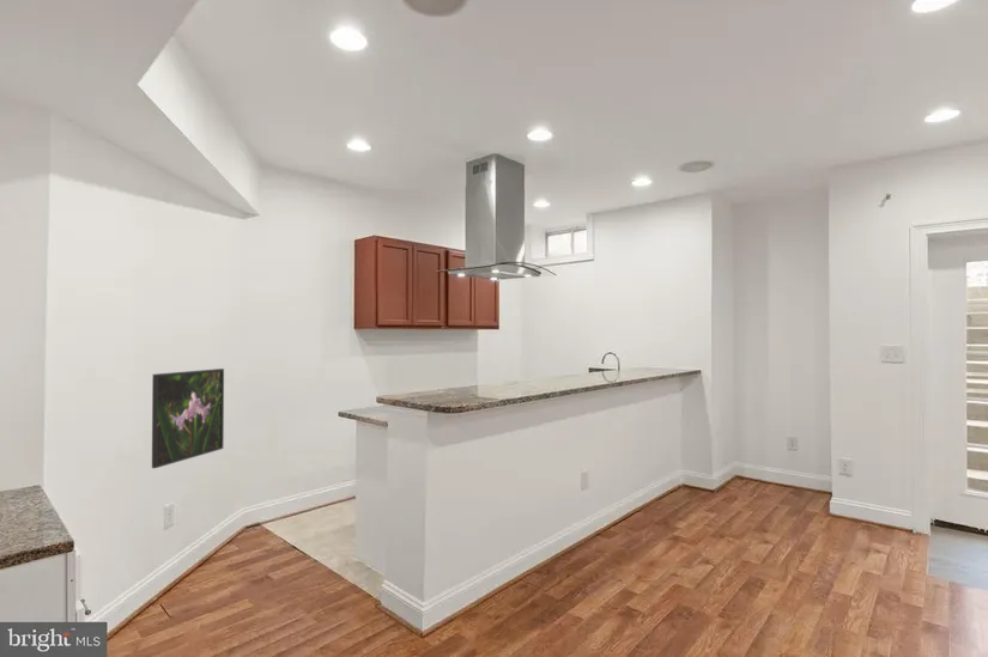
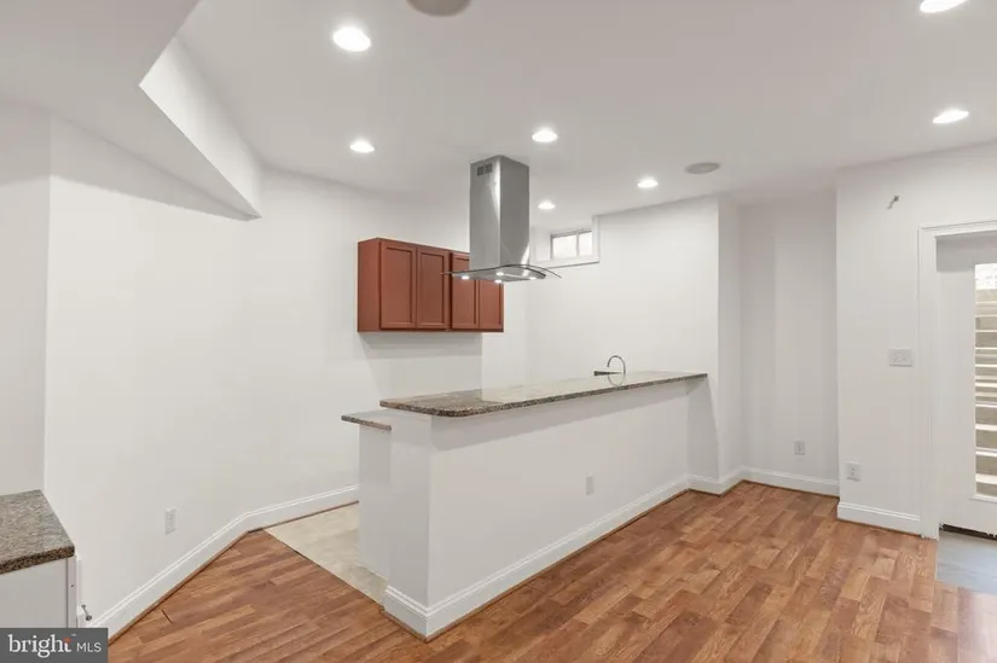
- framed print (190, 414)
